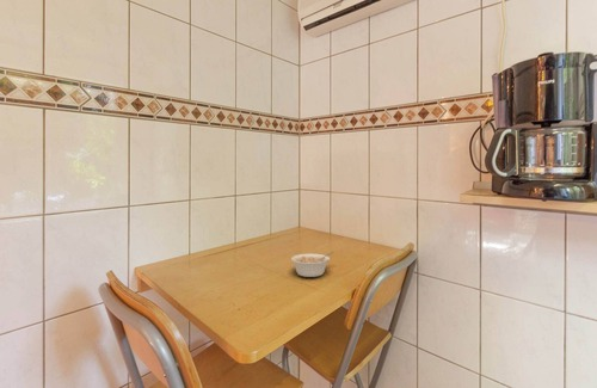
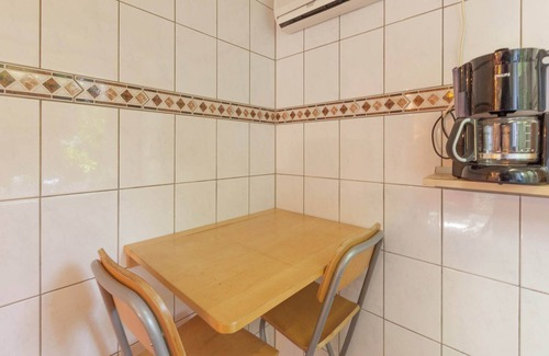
- legume (310, 263)
